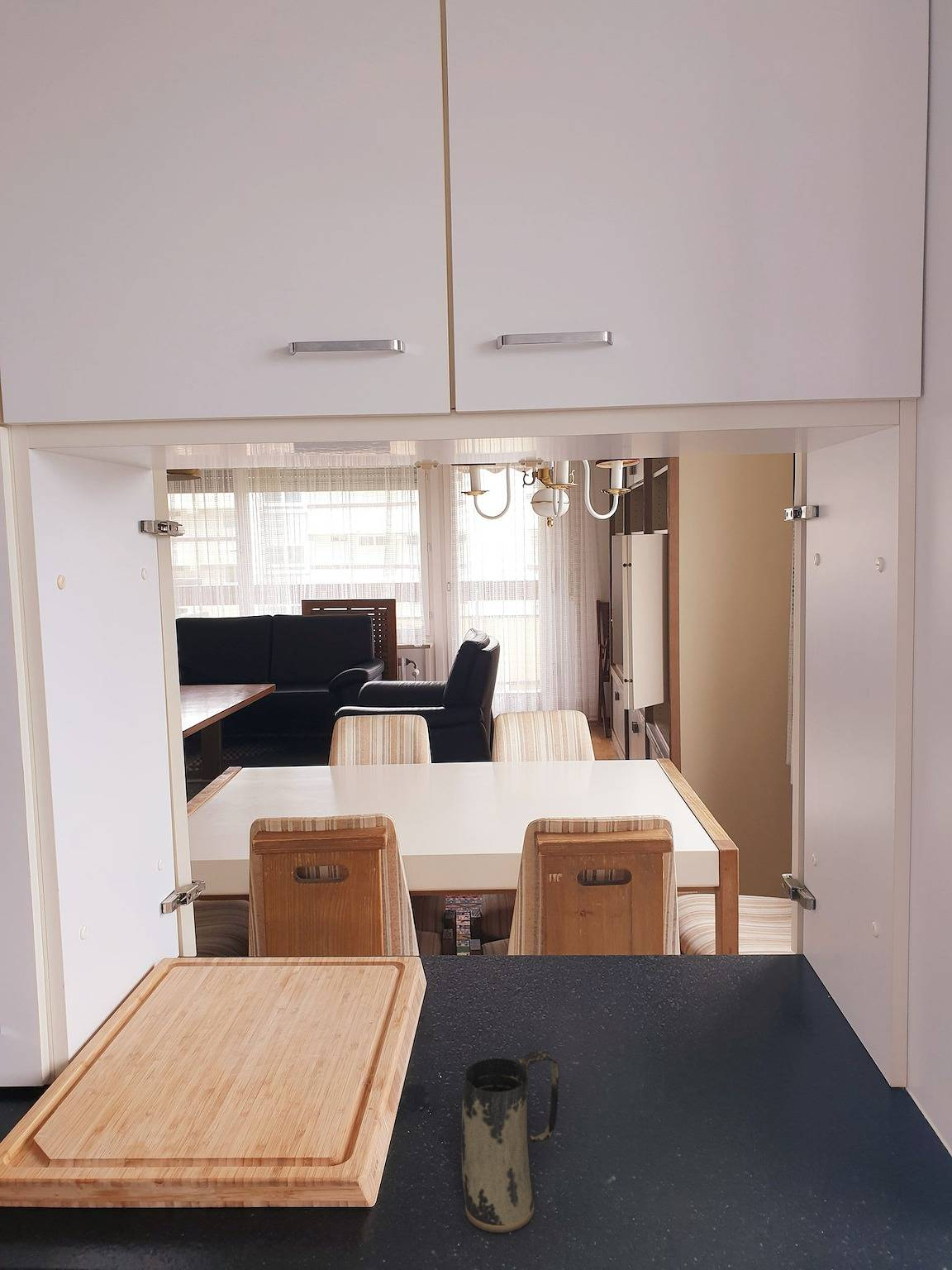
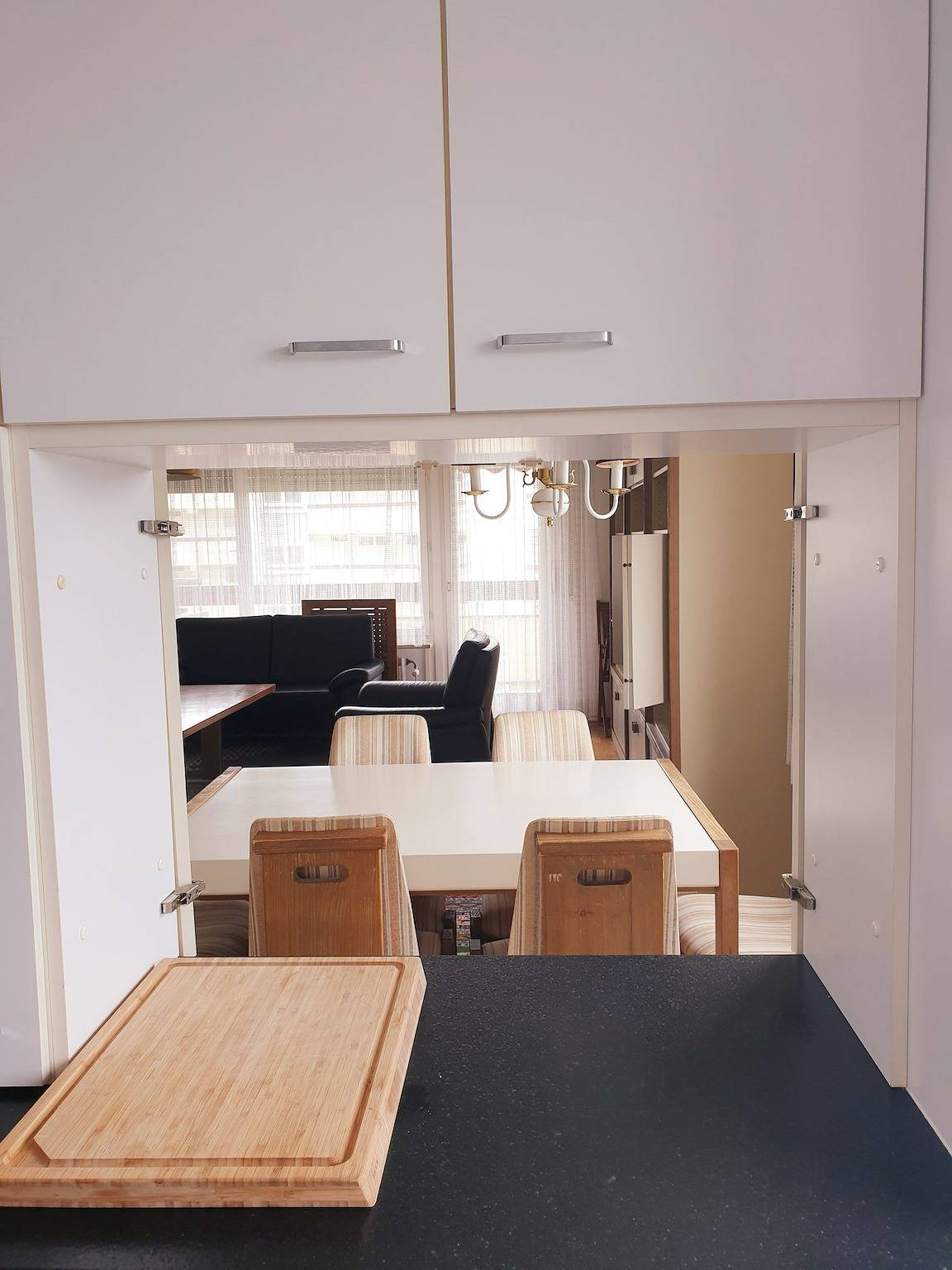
- mug (510, 1133)
